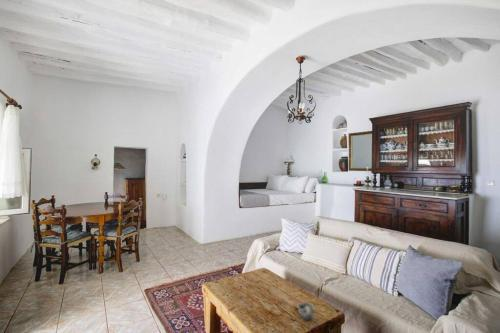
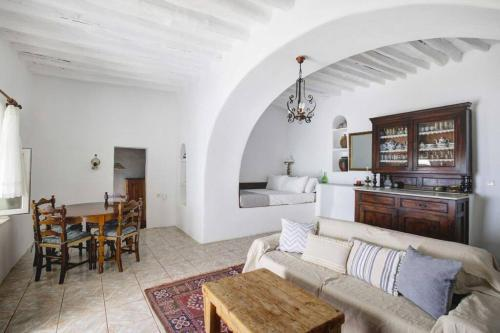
- cup (305, 310)
